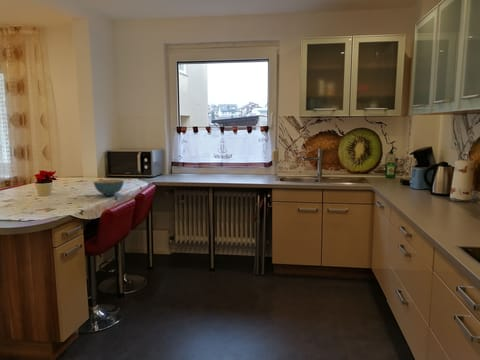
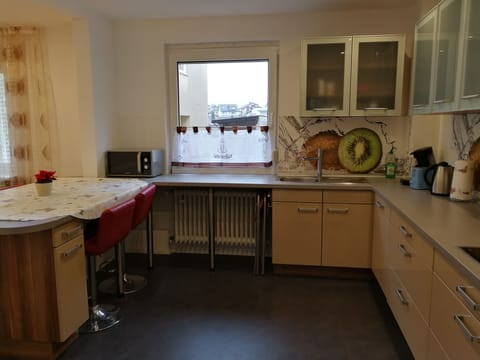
- cereal bowl (109, 187)
